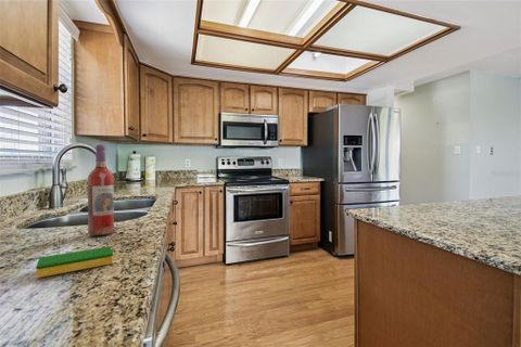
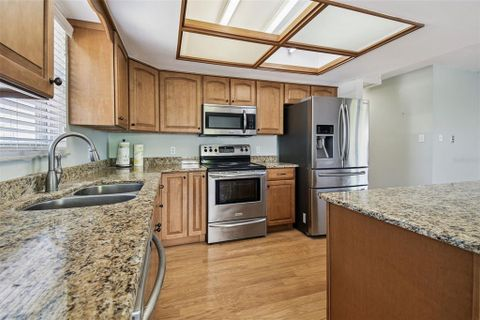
- dish sponge (77, 260)
- wine bottle (101, 189)
